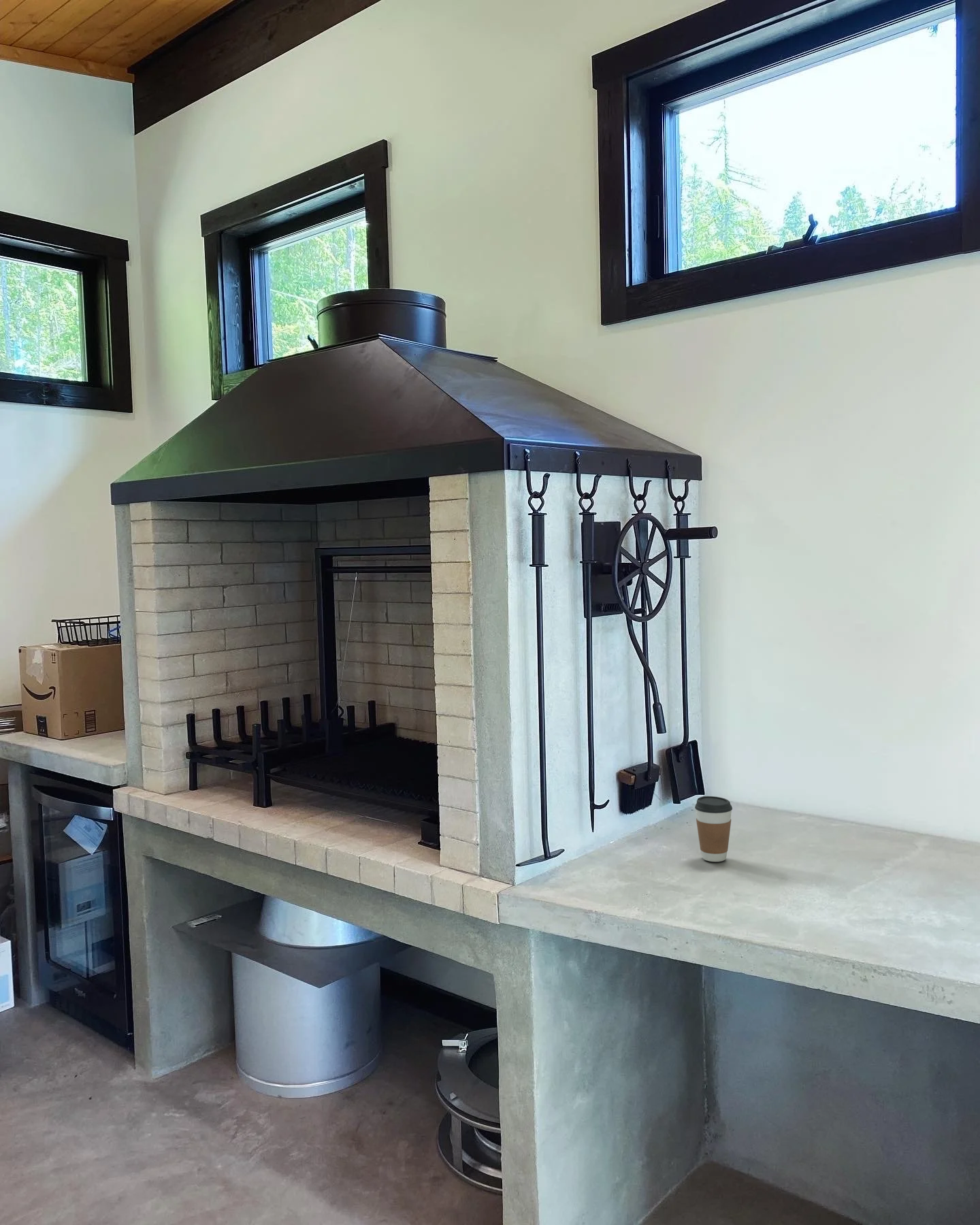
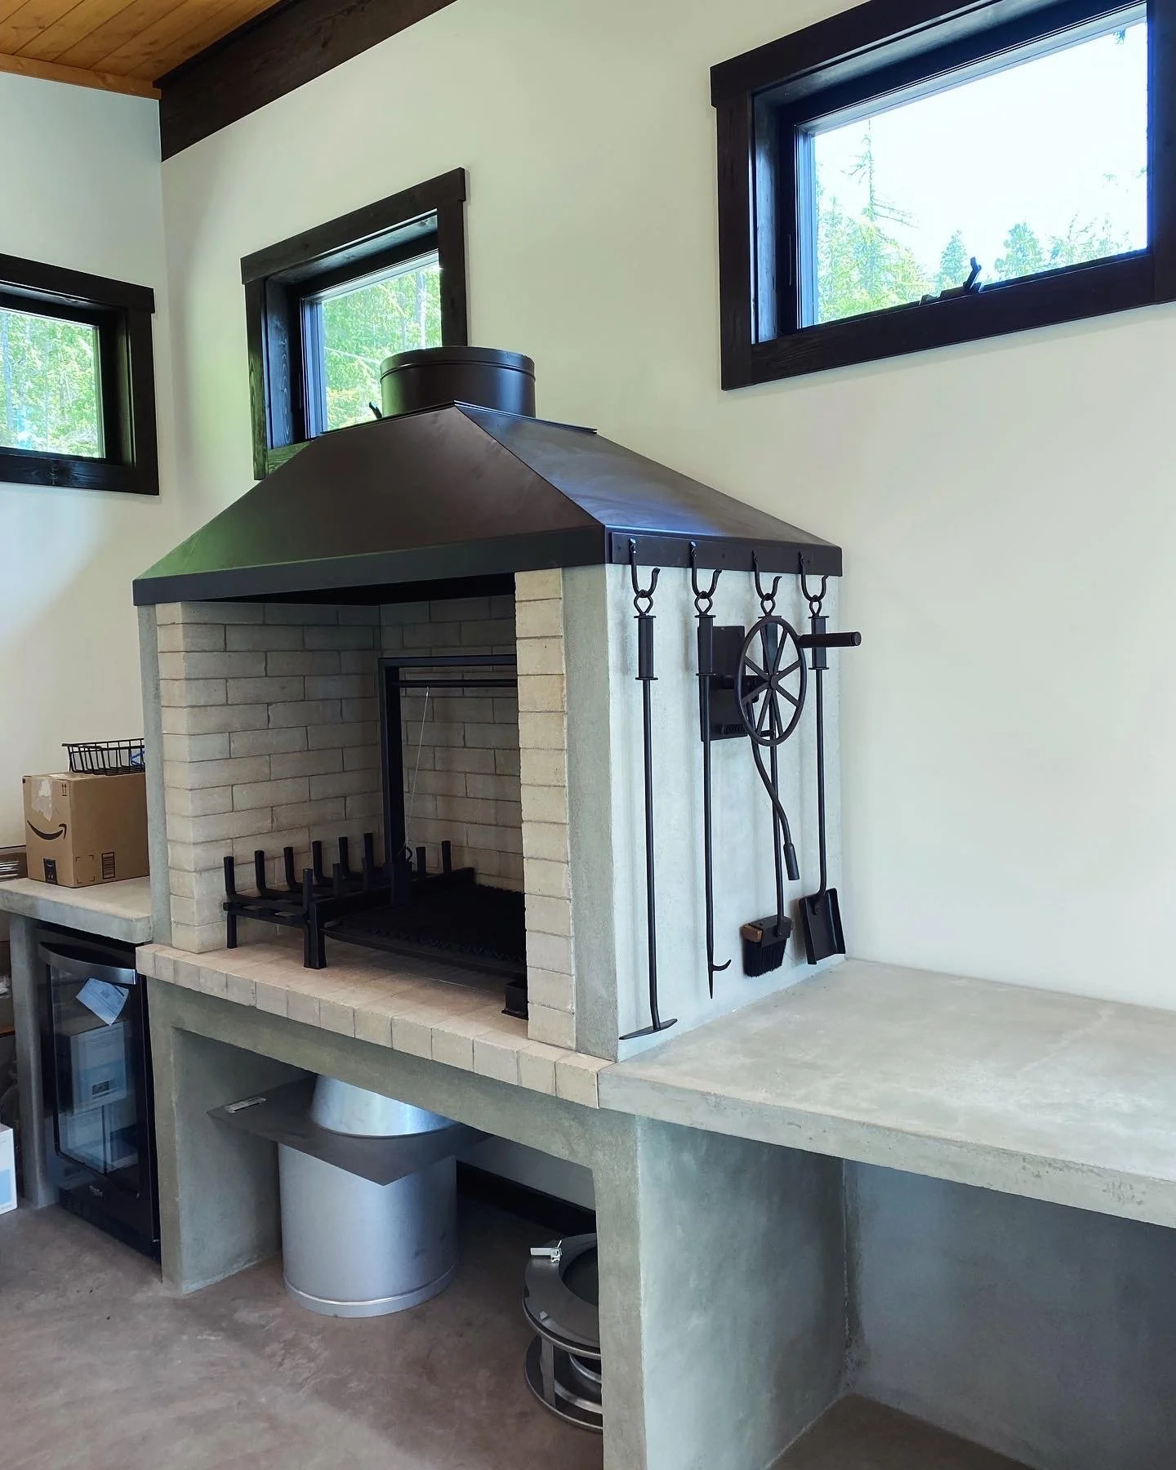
- coffee cup (713, 829)
